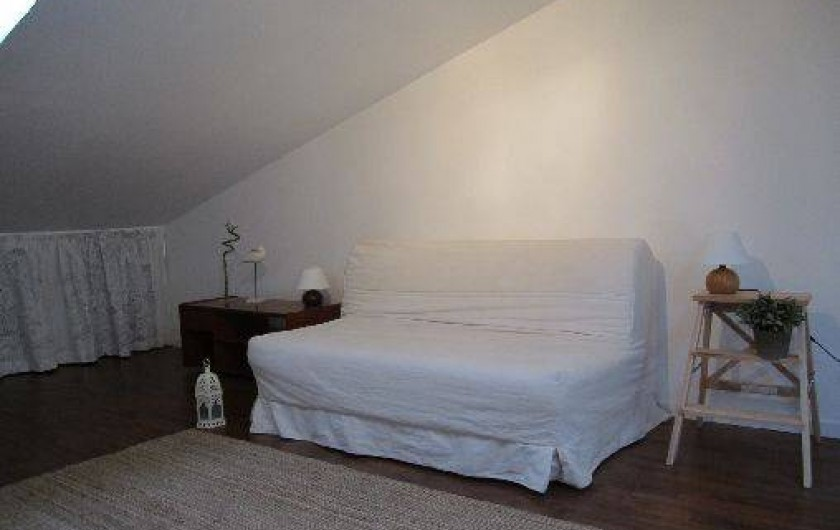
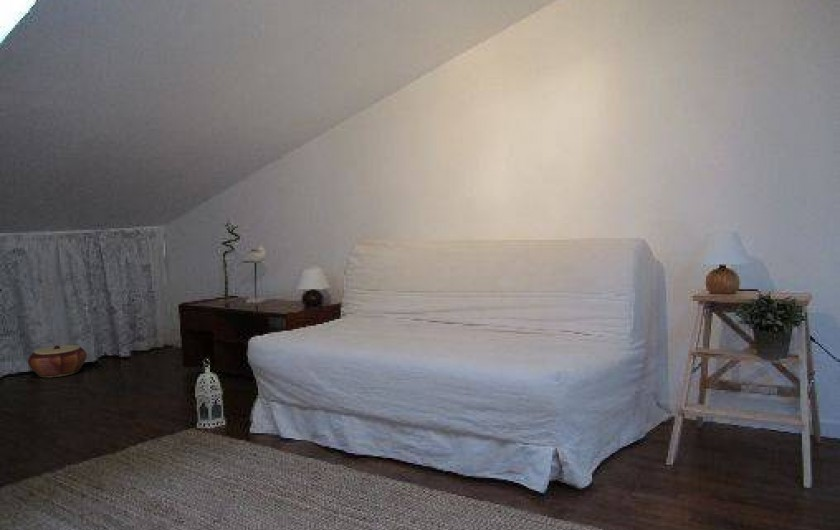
+ woven basket (58, 359)
